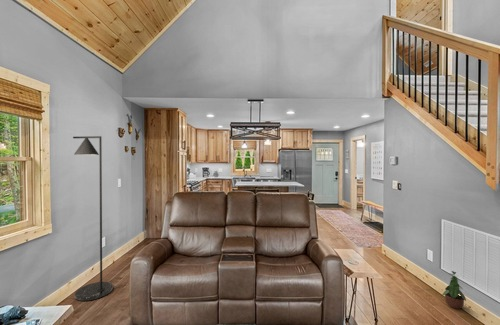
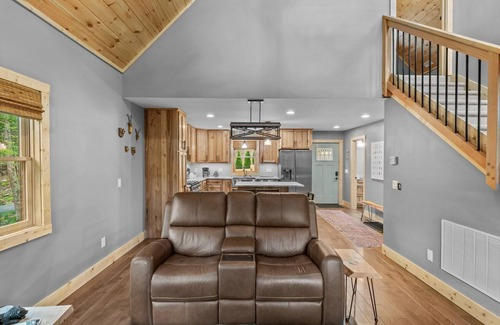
- potted plant (453, 288)
- floor lamp (100, 214)
